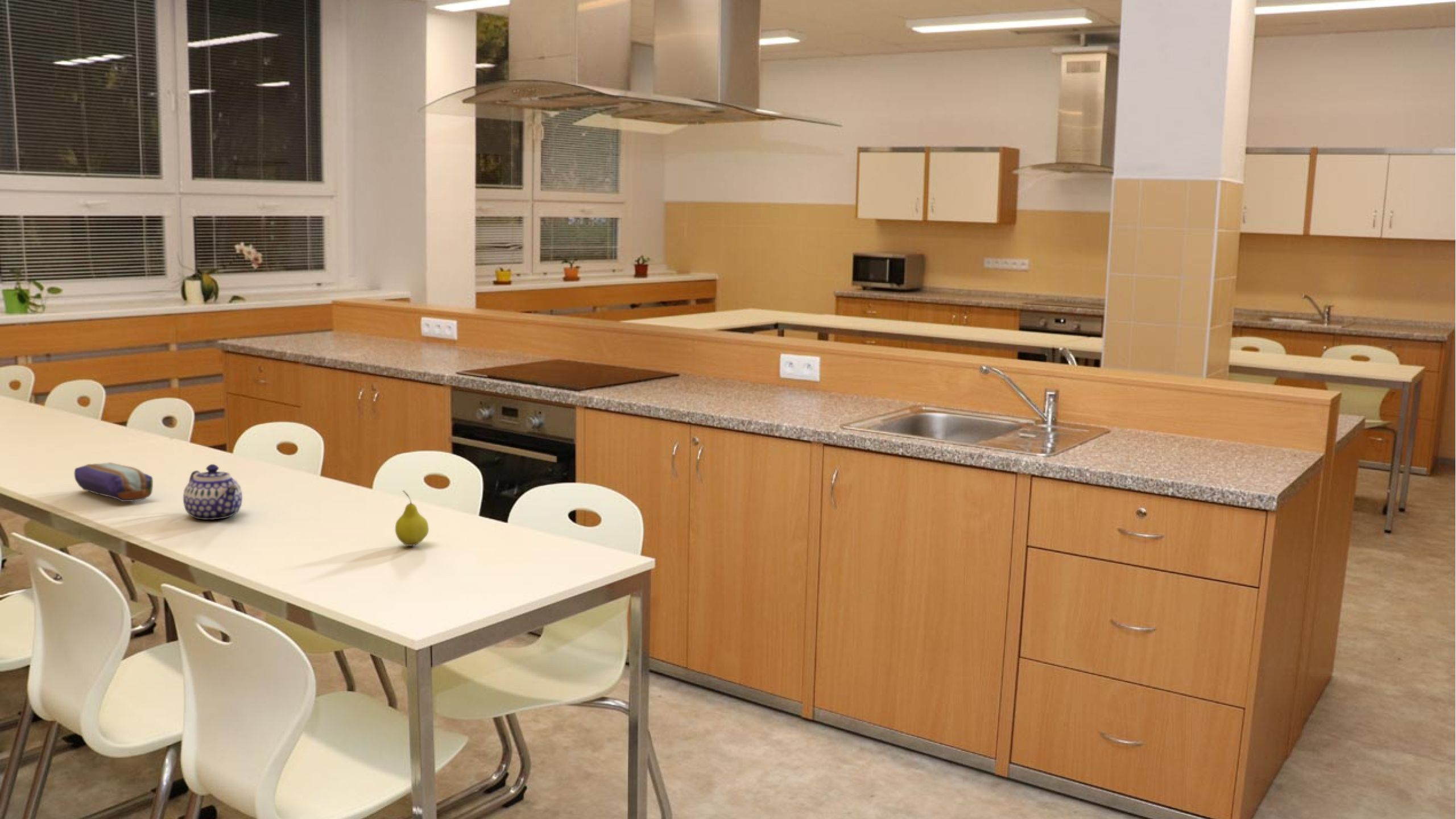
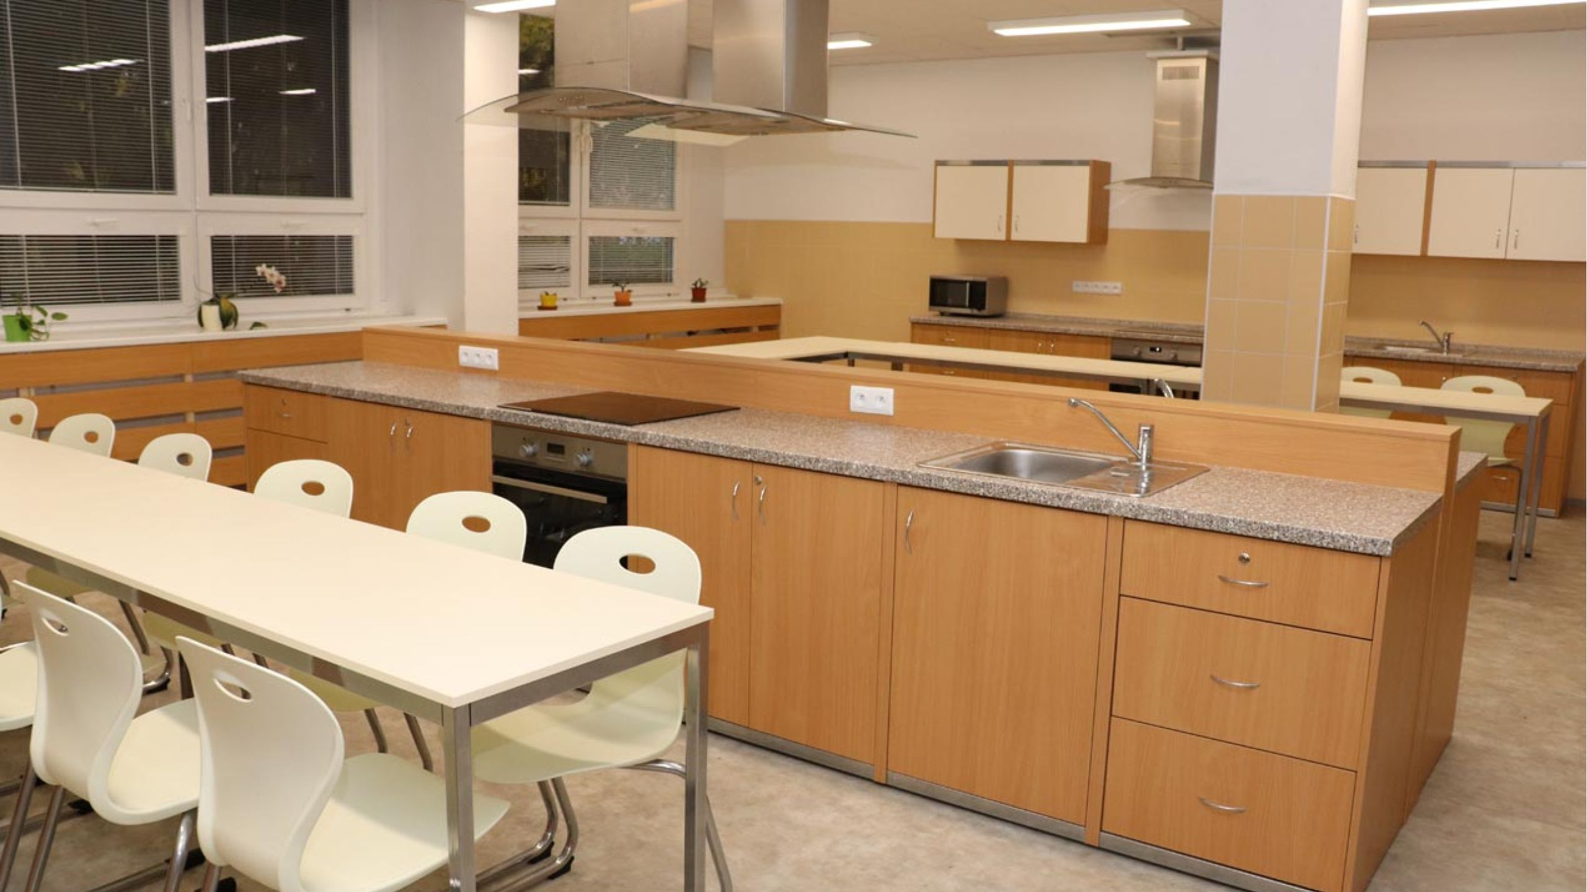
- pencil case (113, 481)
- fruit (412, 518)
- teapot (212, 489)
